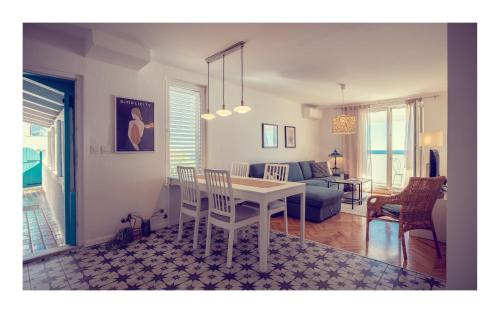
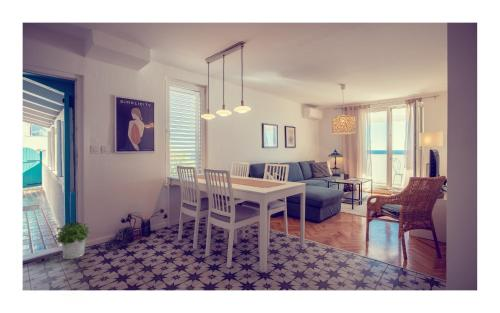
+ potted plant (72, 239)
